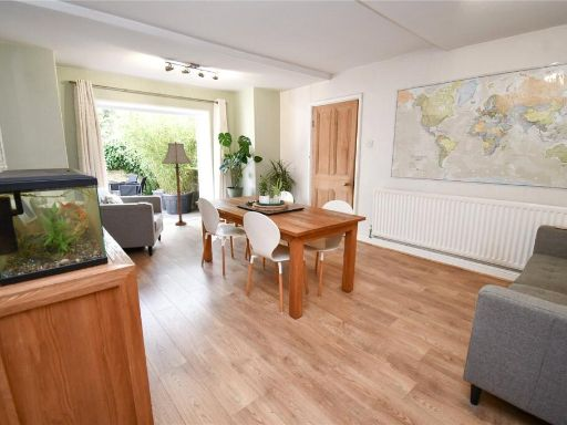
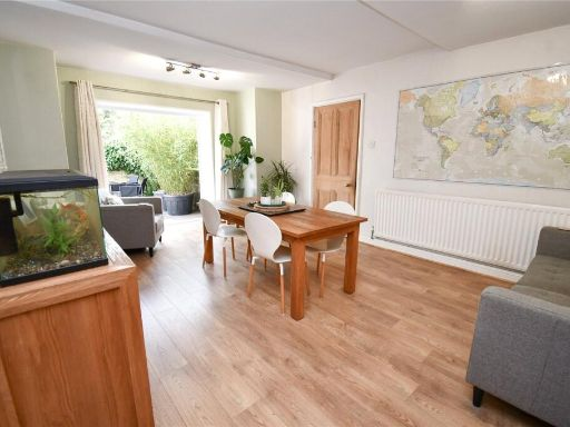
- floor lamp (178, 183)
